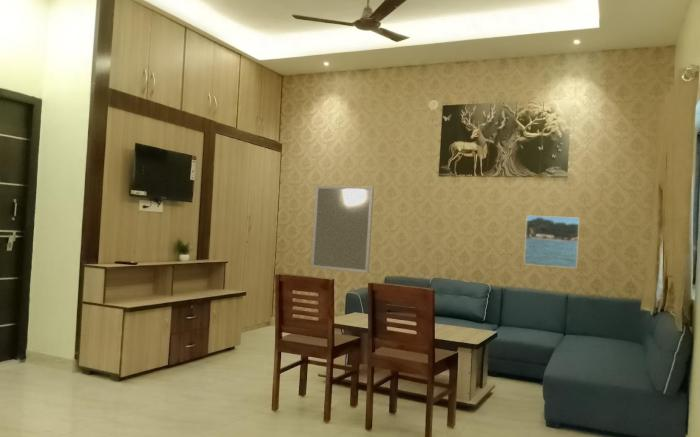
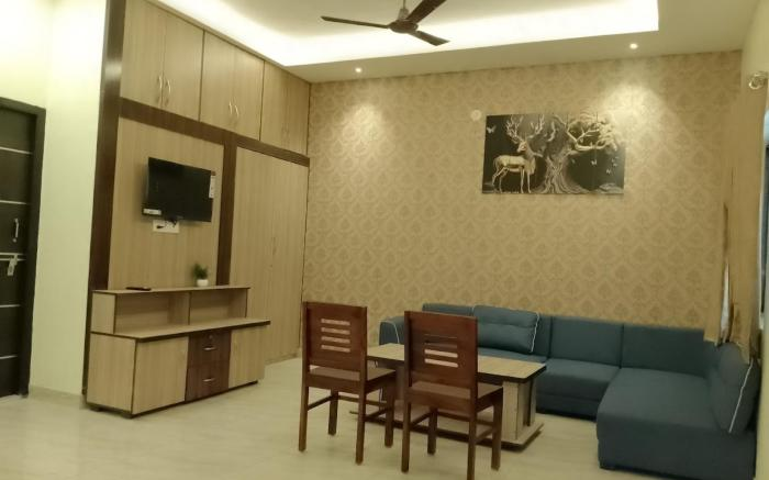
- home mirror (341, 228)
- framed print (551, 241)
